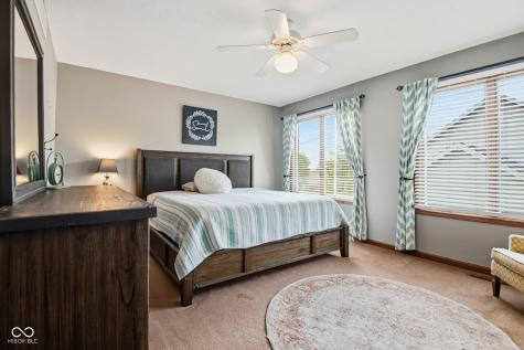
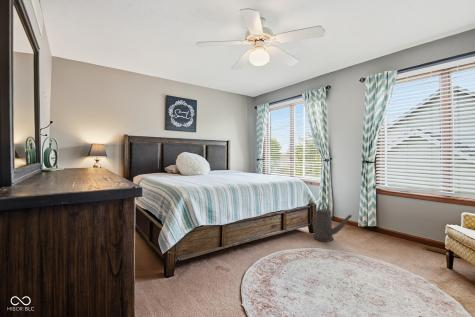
+ watering can (329, 221)
